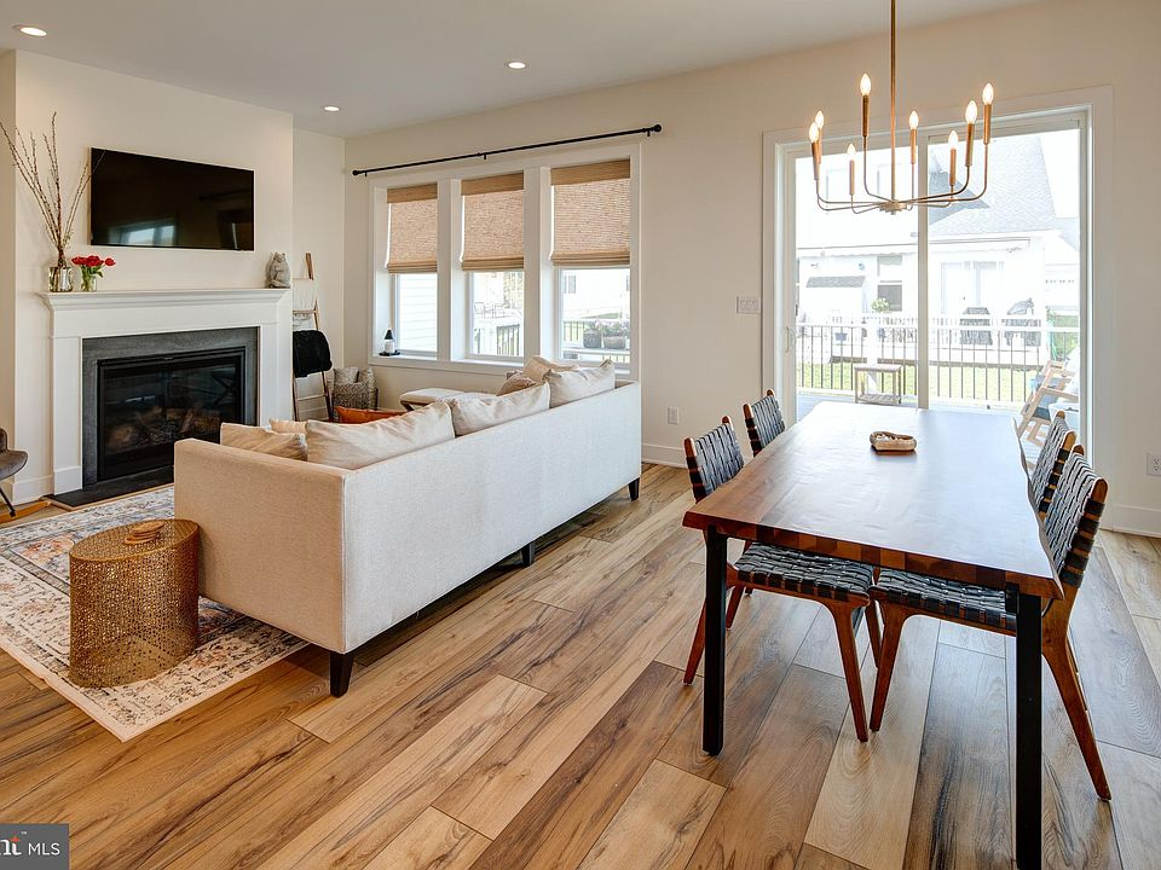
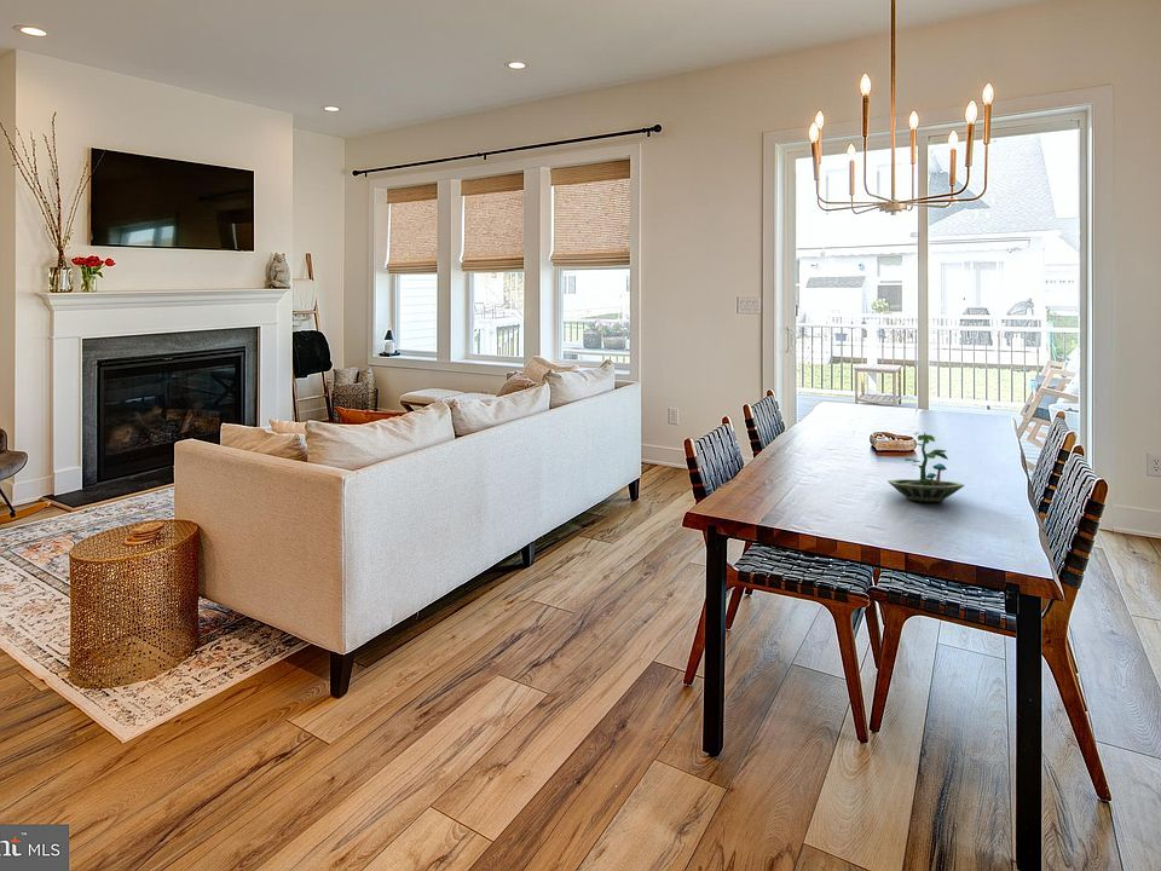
+ terrarium (924, 445)
